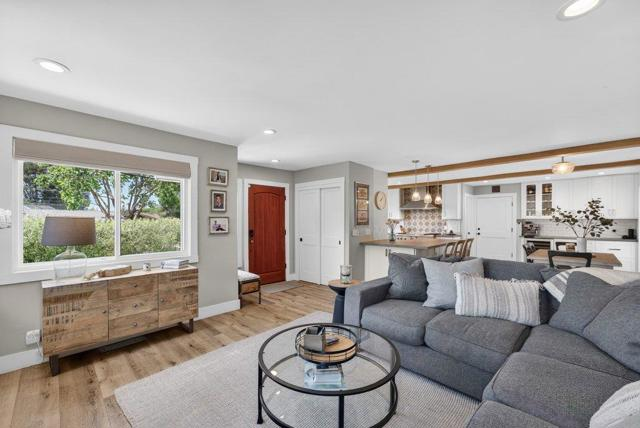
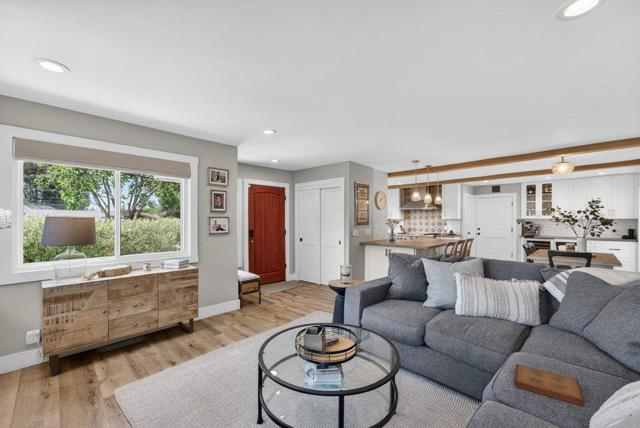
+ book (546, 382)
